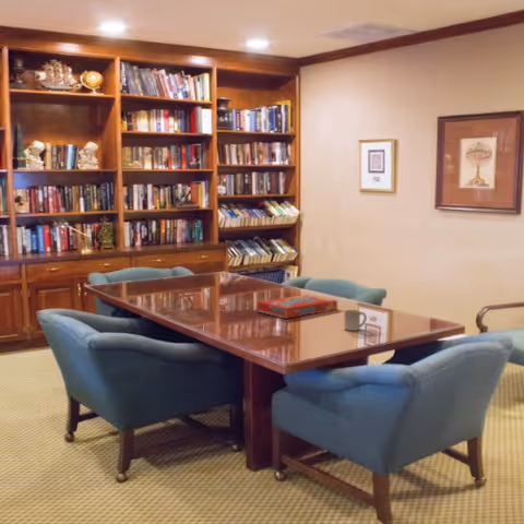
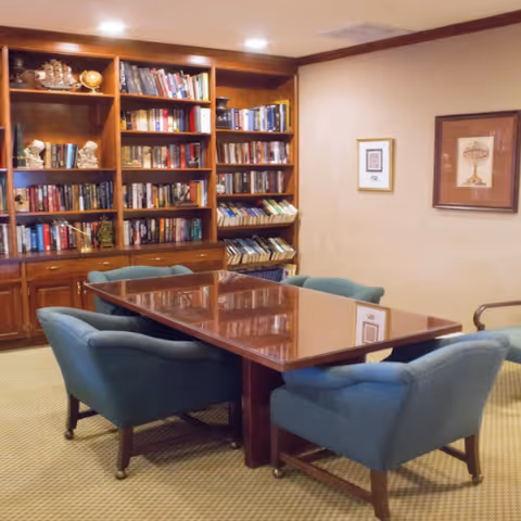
- cup (355, 320)
- snack box (297, 306)
